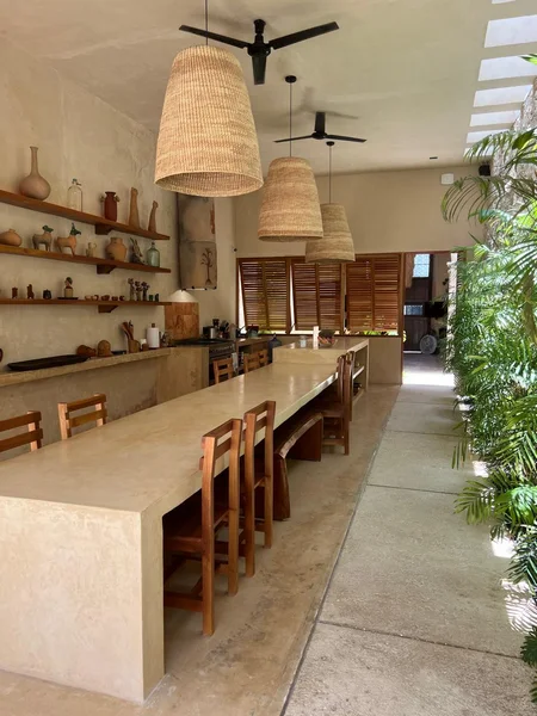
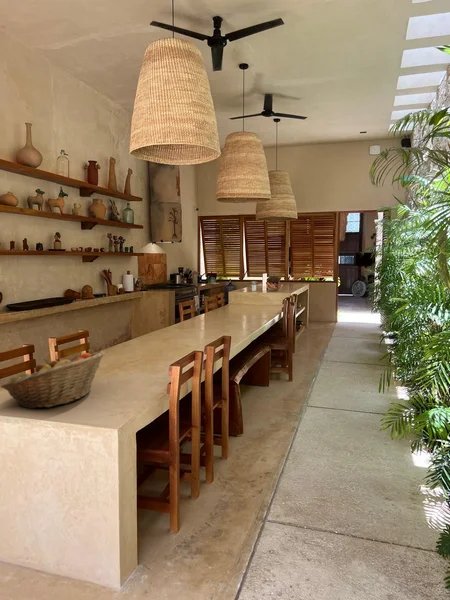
+ fruit basket (57, 375)
